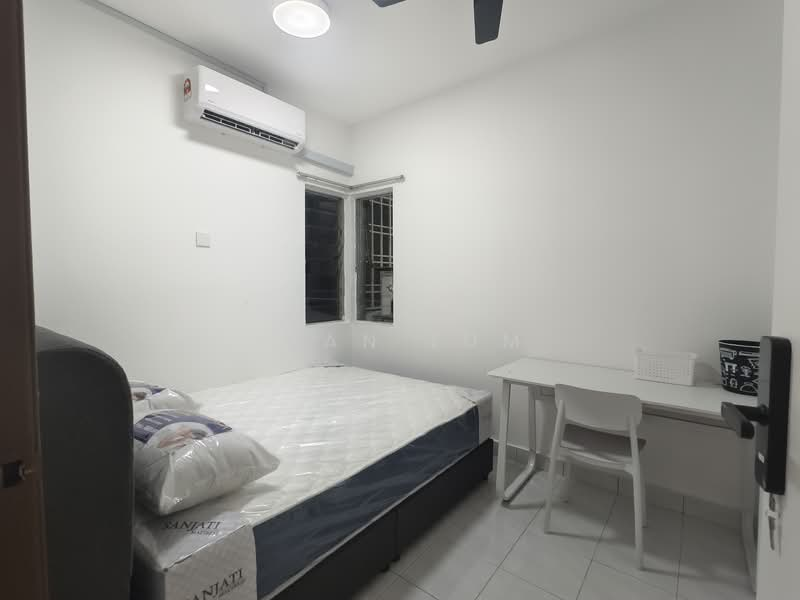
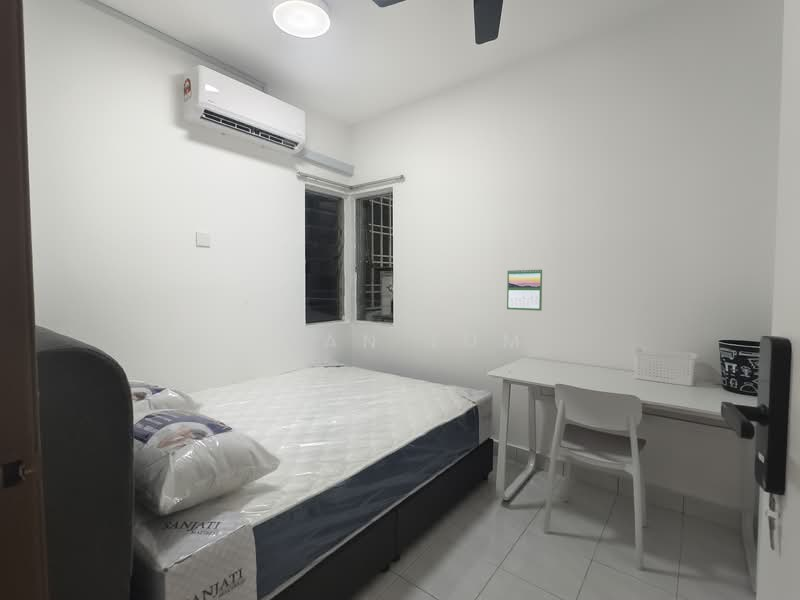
+ calendar (524, 289)
